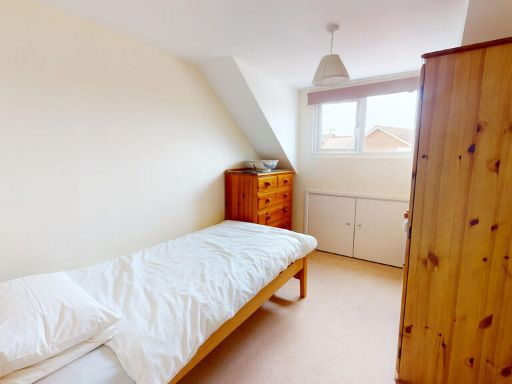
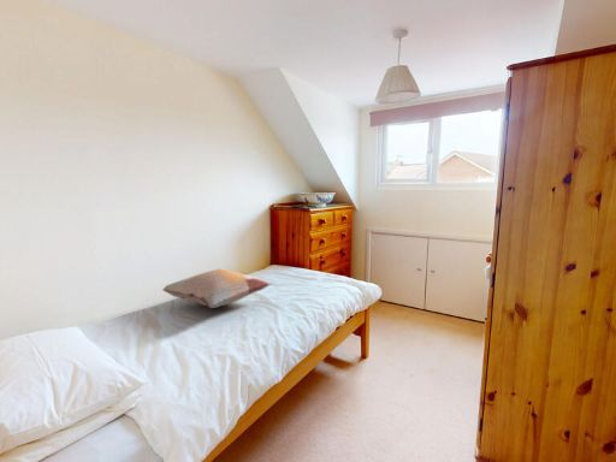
+ decorative pillow (218, 286)
